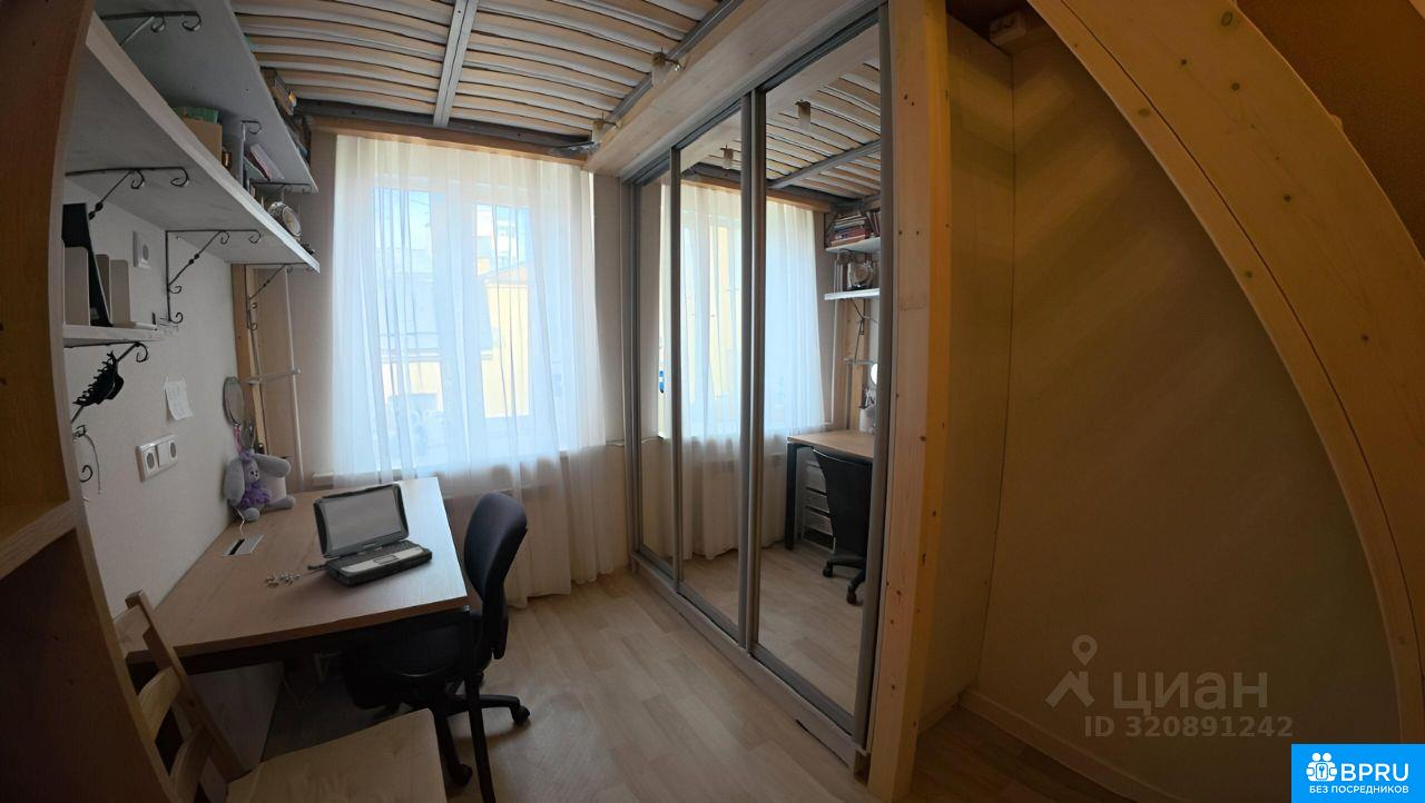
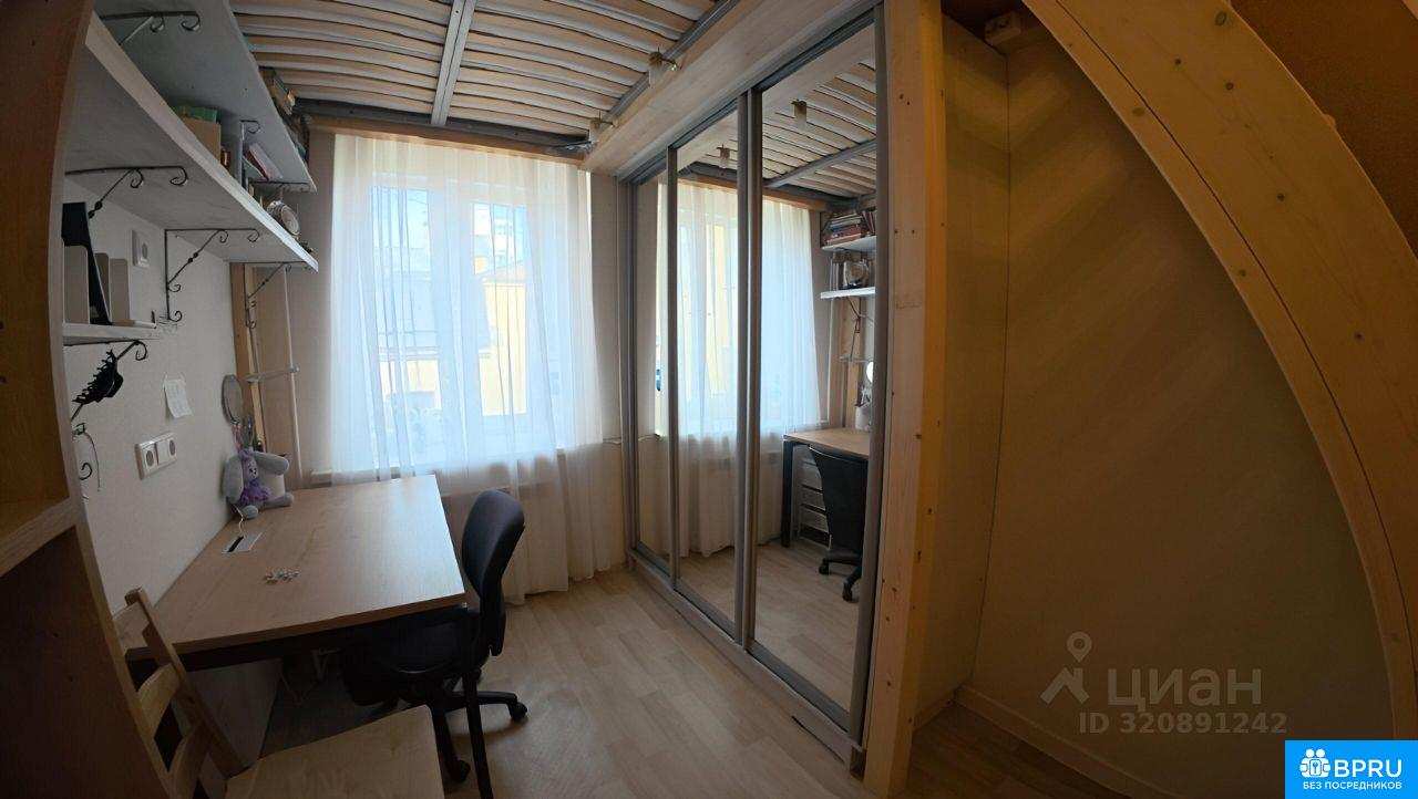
- laptop (372, 529)
